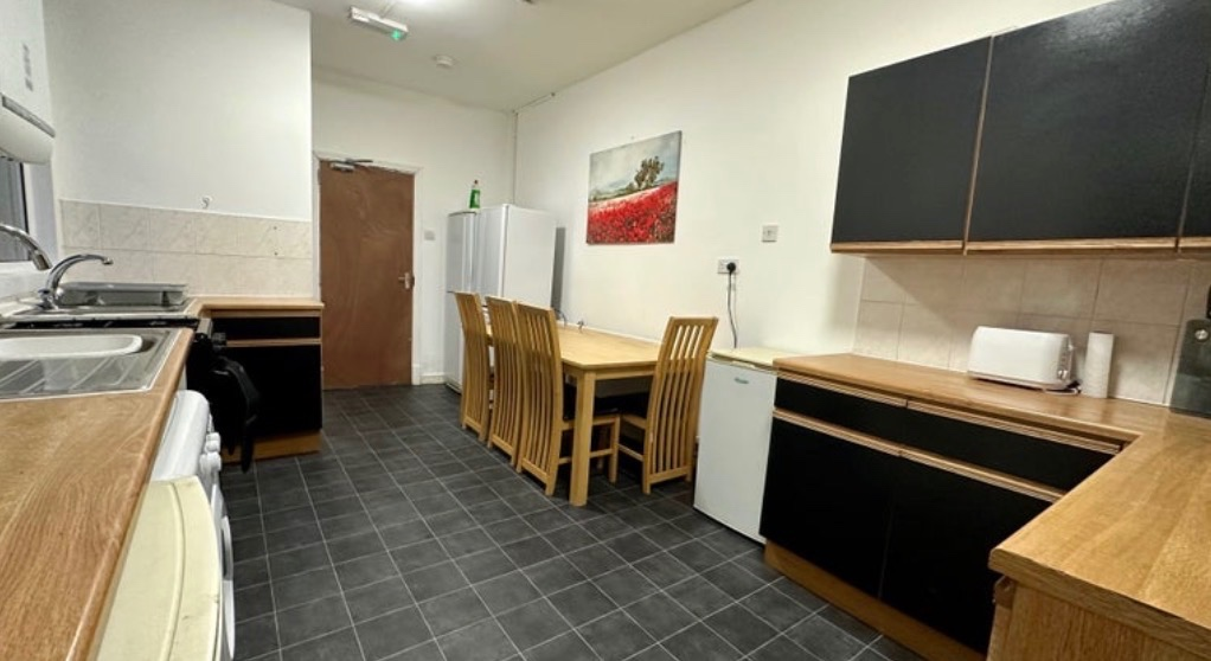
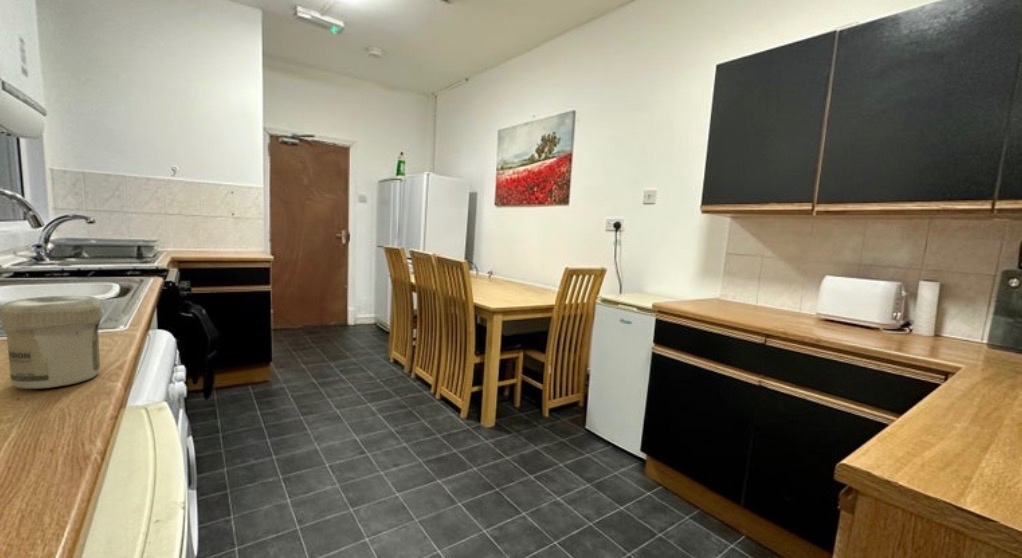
+ jar (55, 339)
